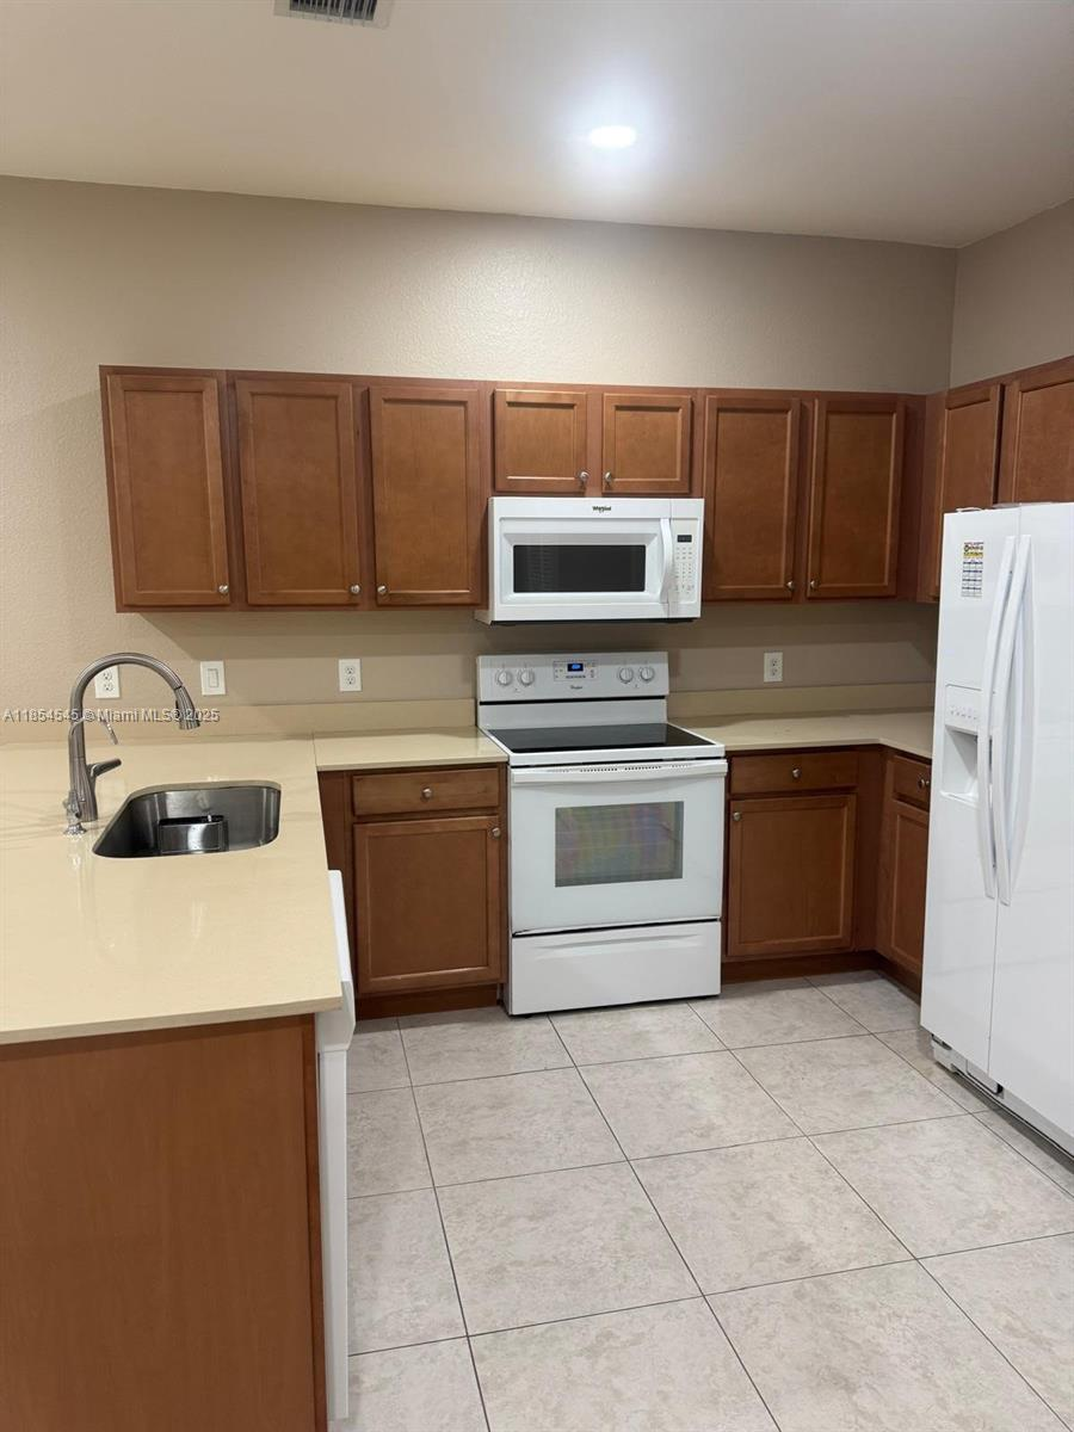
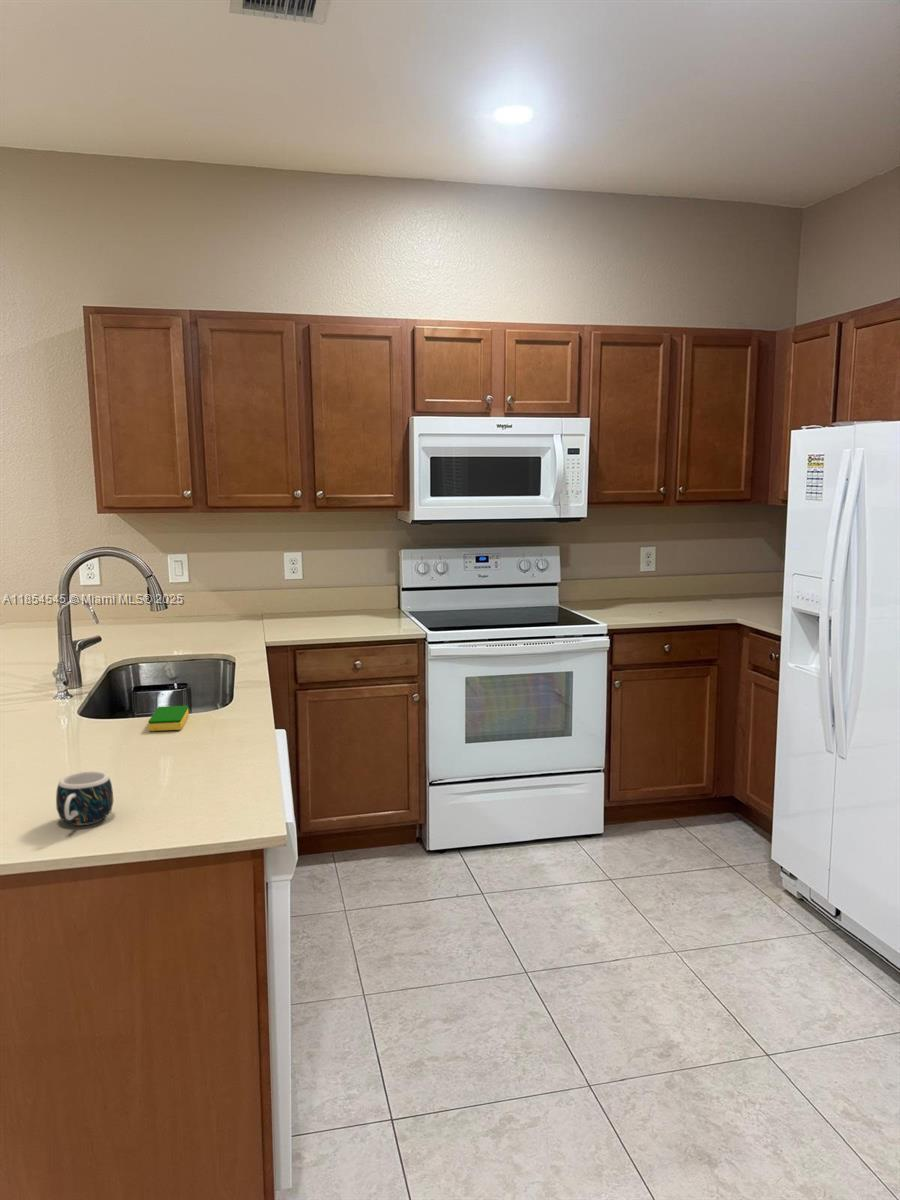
+ dish sponge (169, 717)
+ mug (81, 801)
